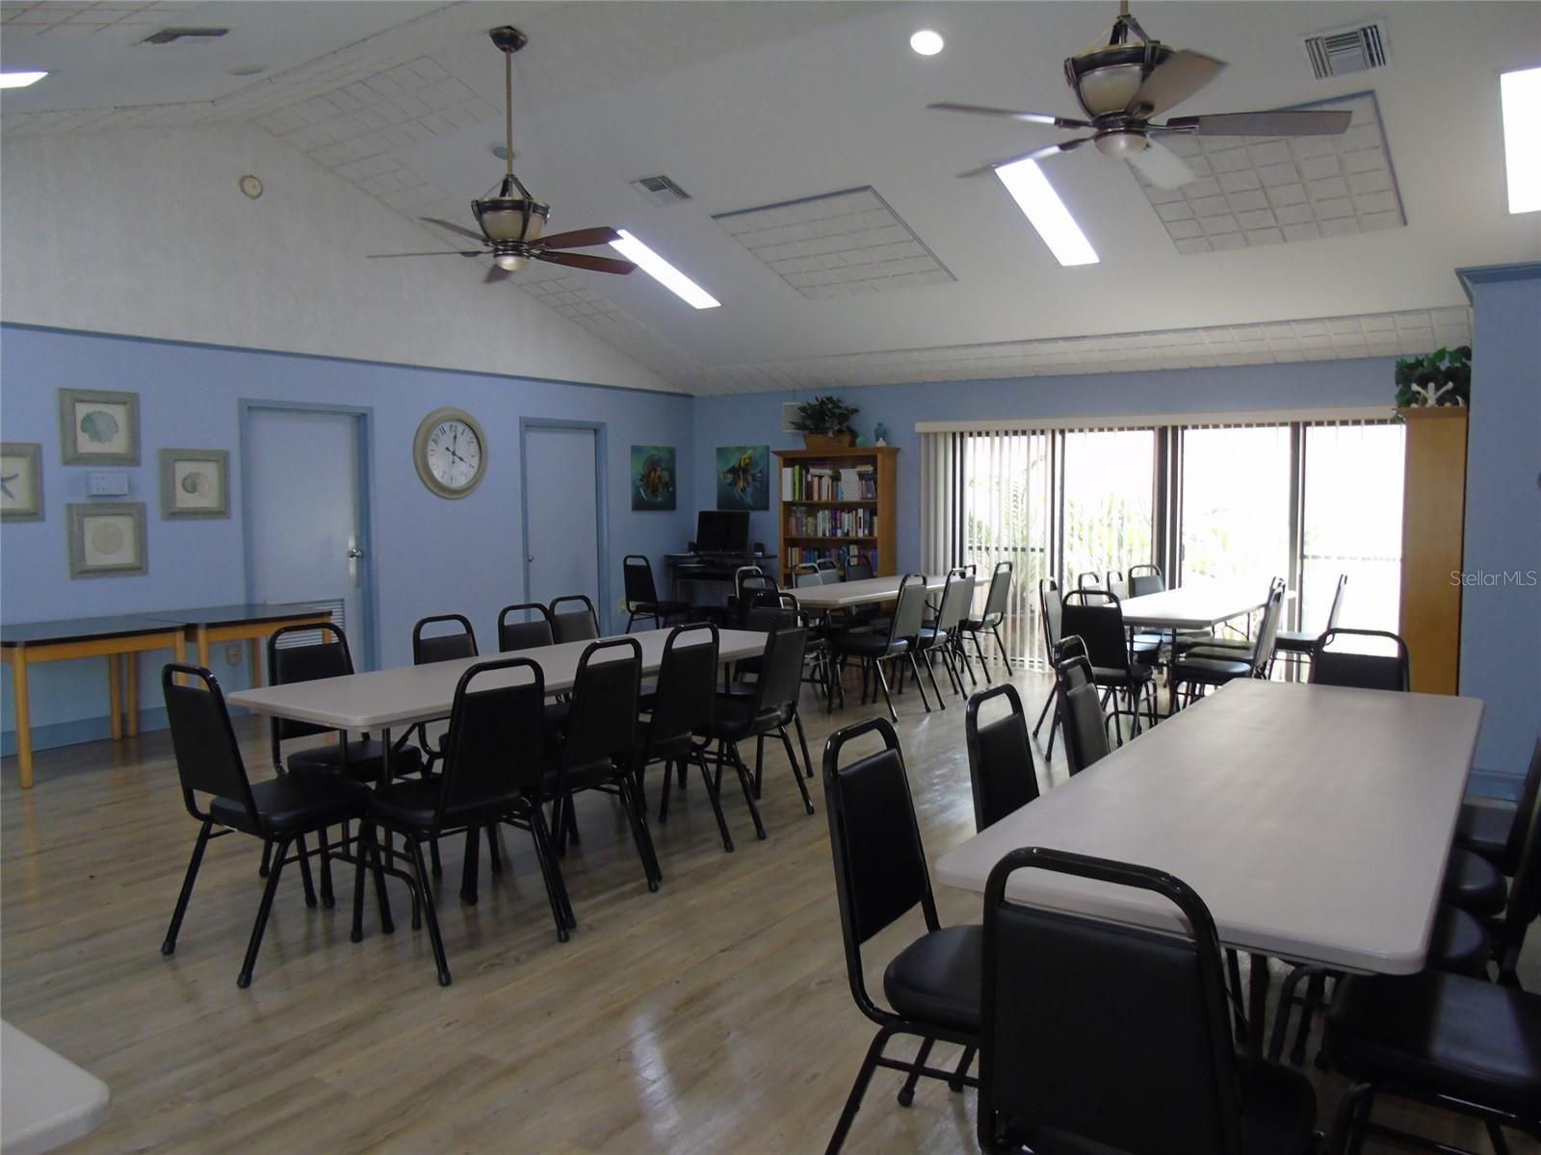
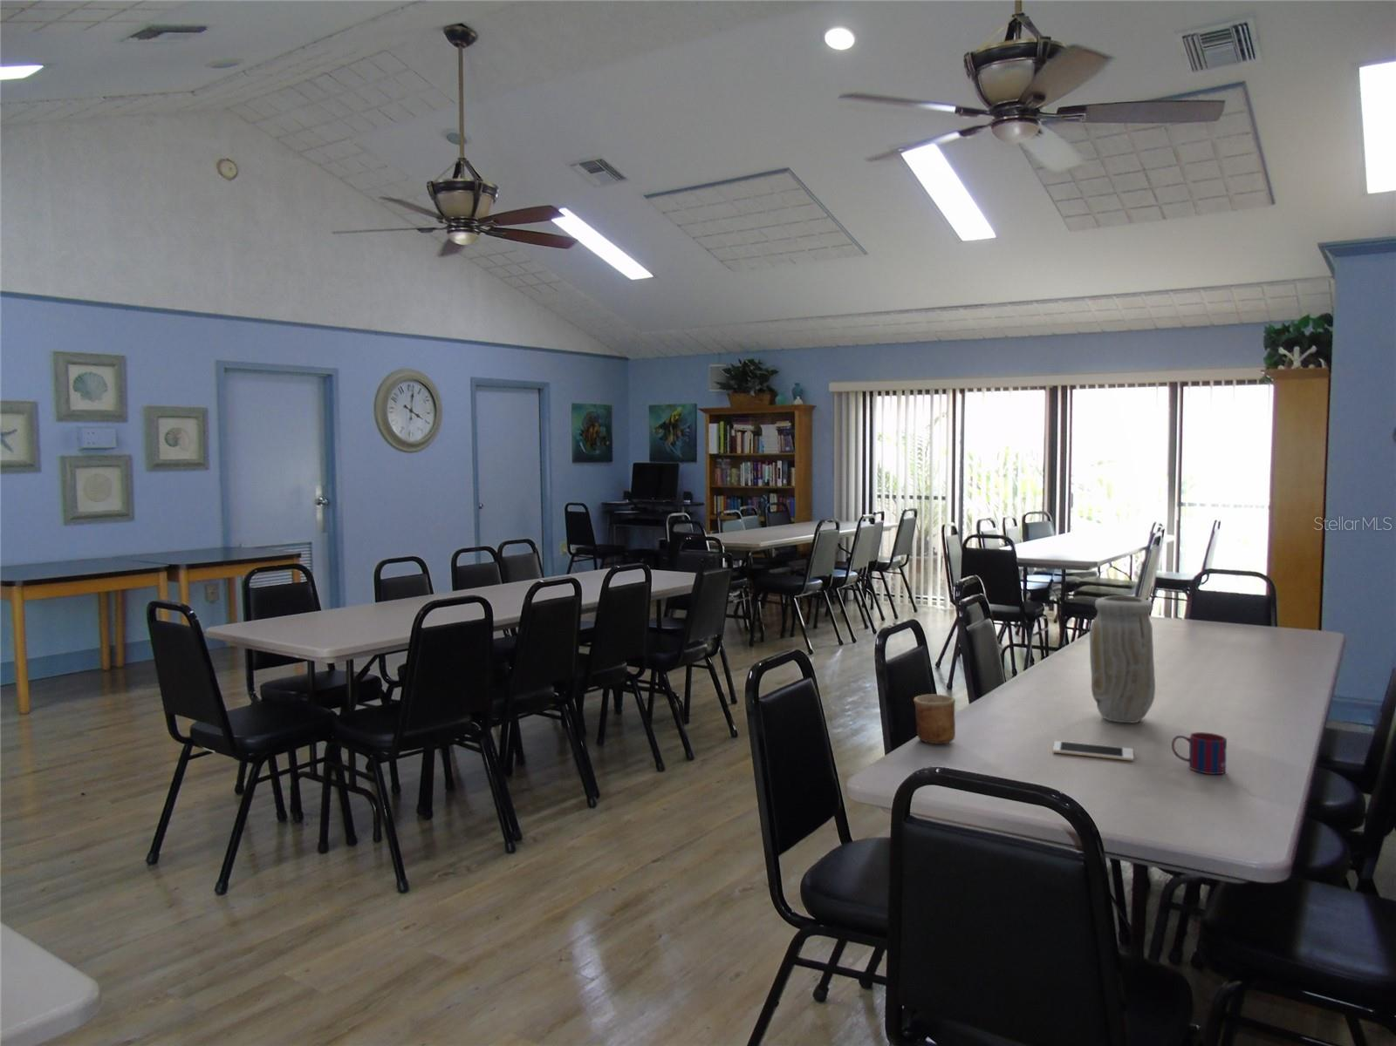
+ mug (1199, 752)
+ vase (1122, 658)
+ cup (933, 719)
+ cell phone (1093, 750)
